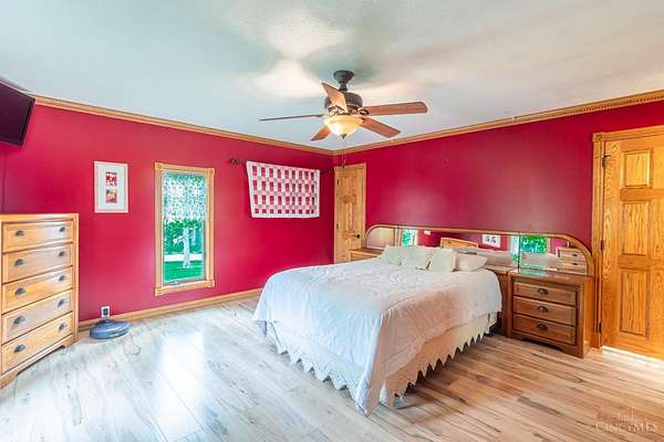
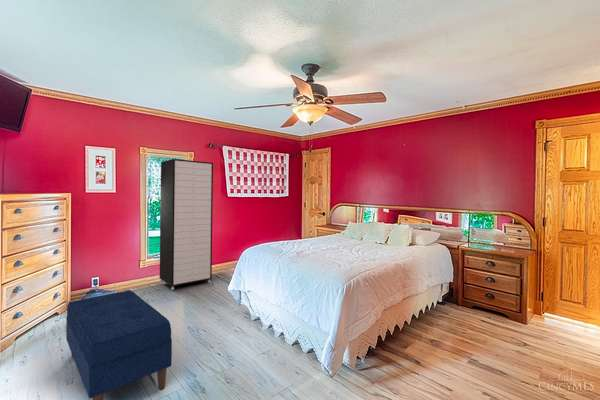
+ bench (114, 341)
+ storage cabinet (186, 222)
